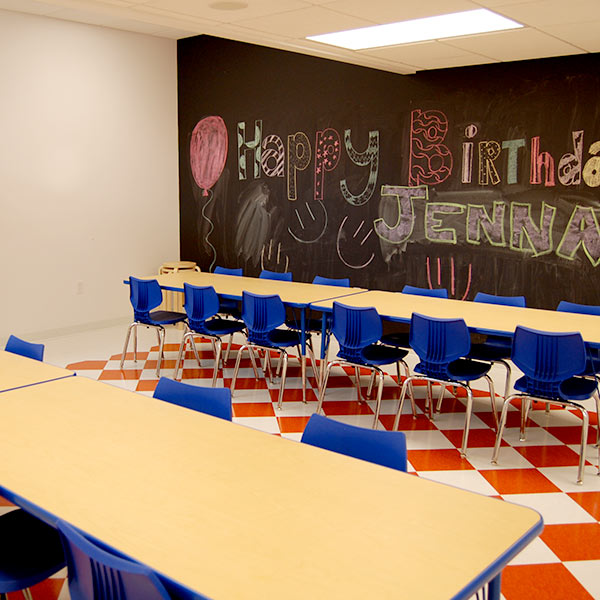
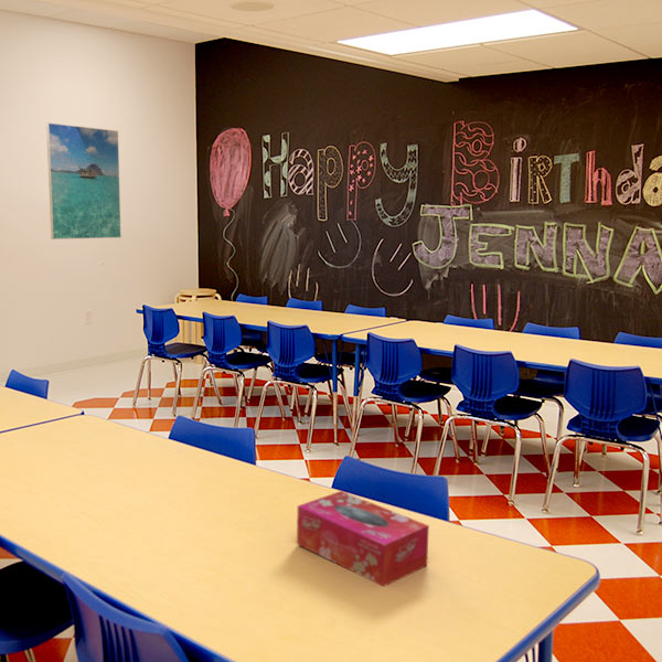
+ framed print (85, 183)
+ tissue box (360, 535)
